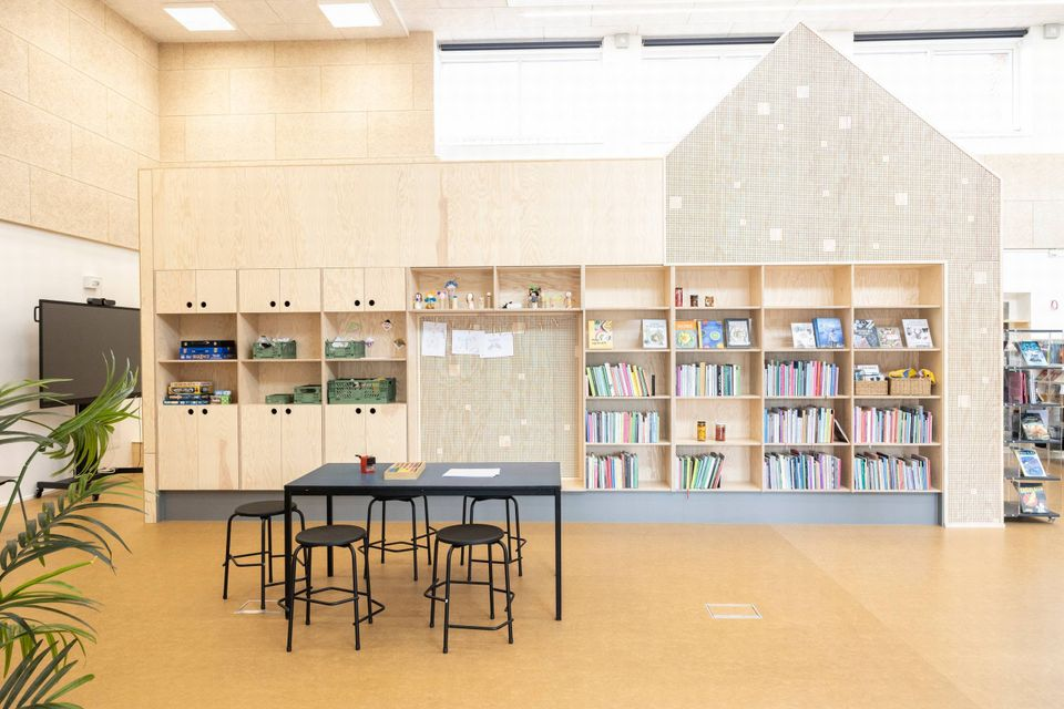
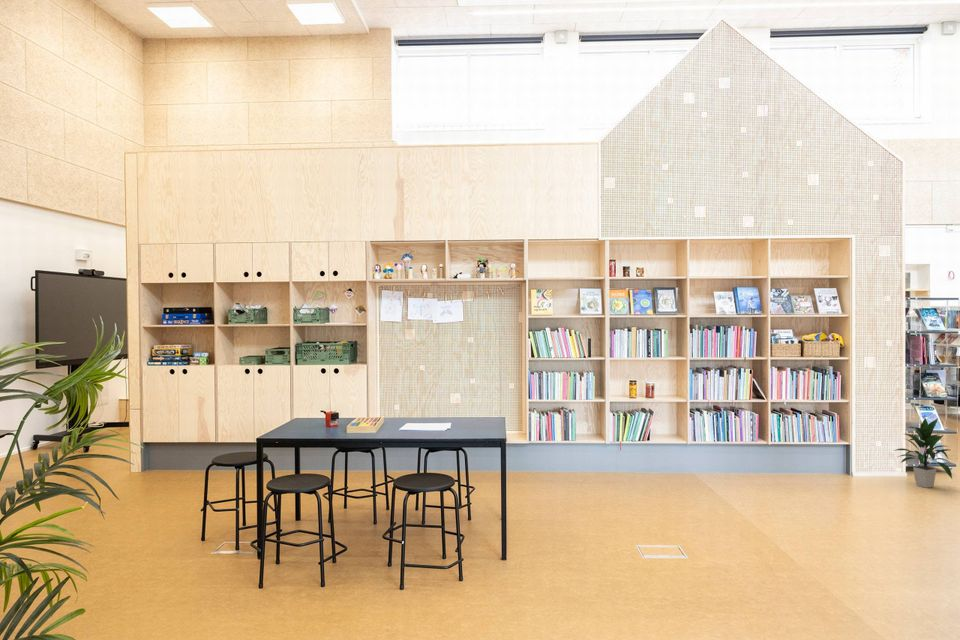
+ indoor plant (925, 452)
